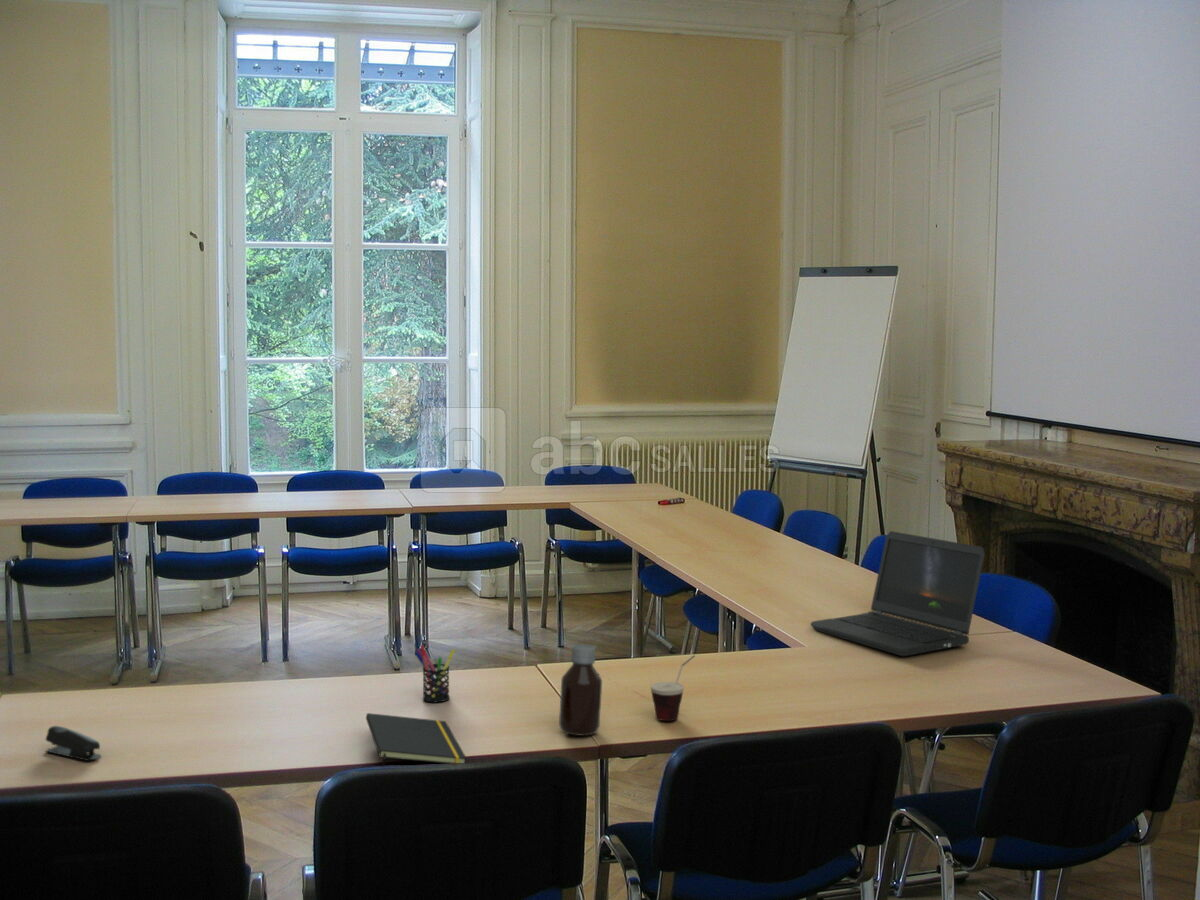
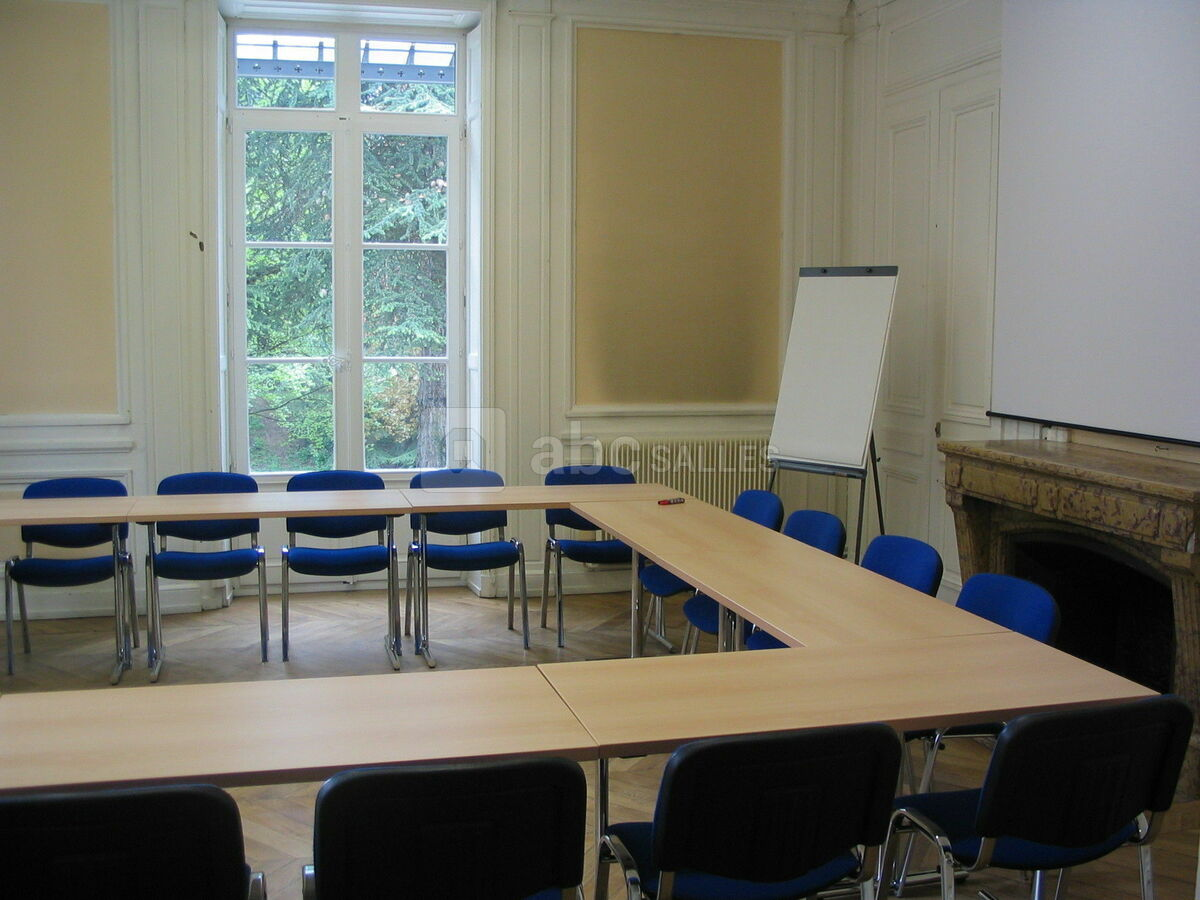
- bottle (580, 689)
- pen holder (435, 672)
- stapler (73, 742)
- cup (675, 688)
- notepad (414, 738)
- laptop computer (894, 589)
